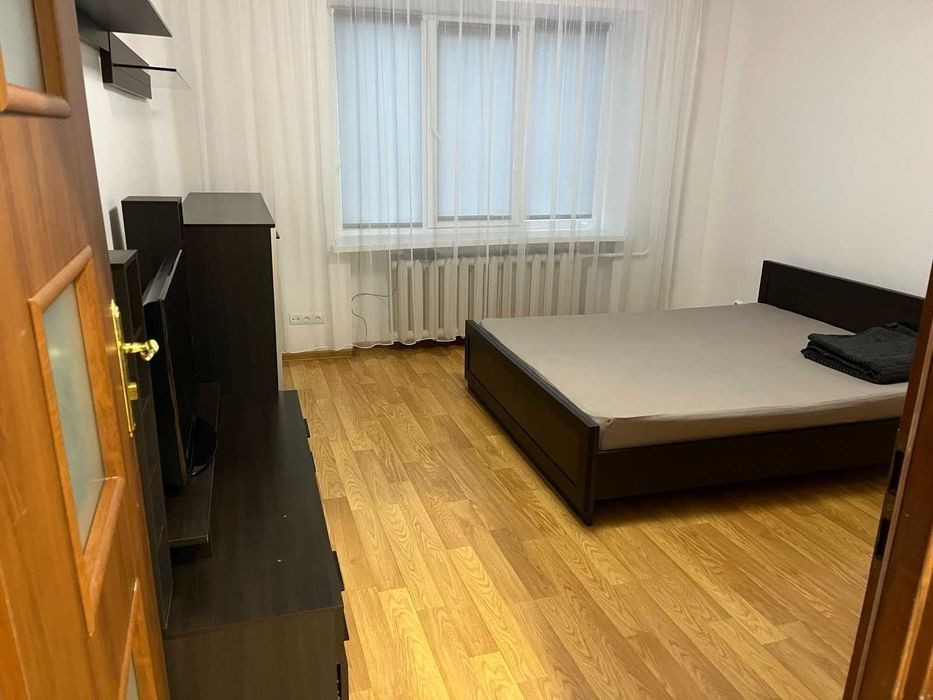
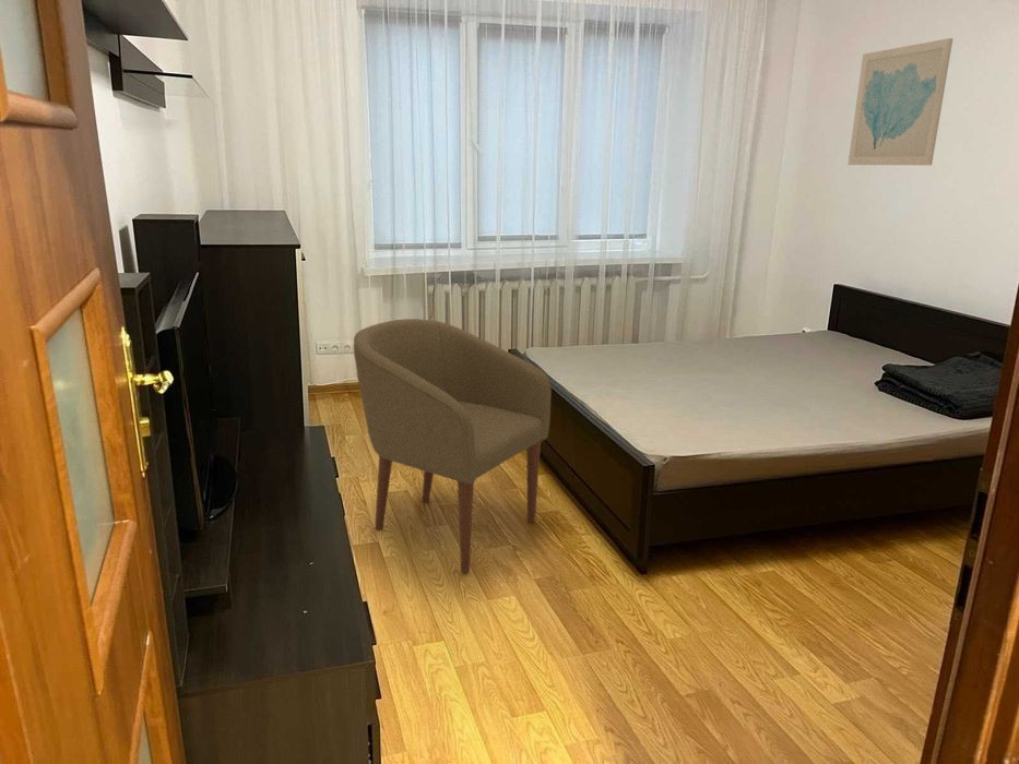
+ wall art (896, 107)
+ chair (443, 433)
